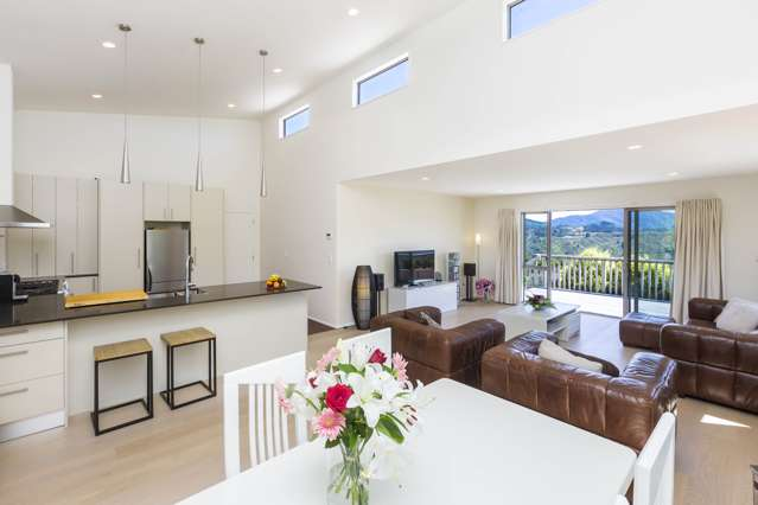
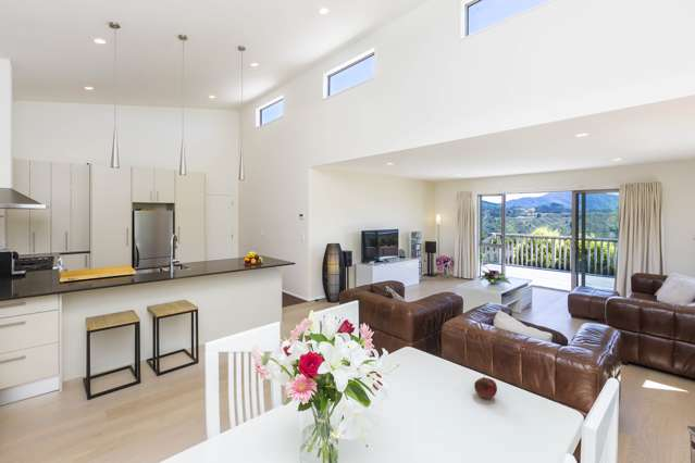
+ fruit (485, 387)
